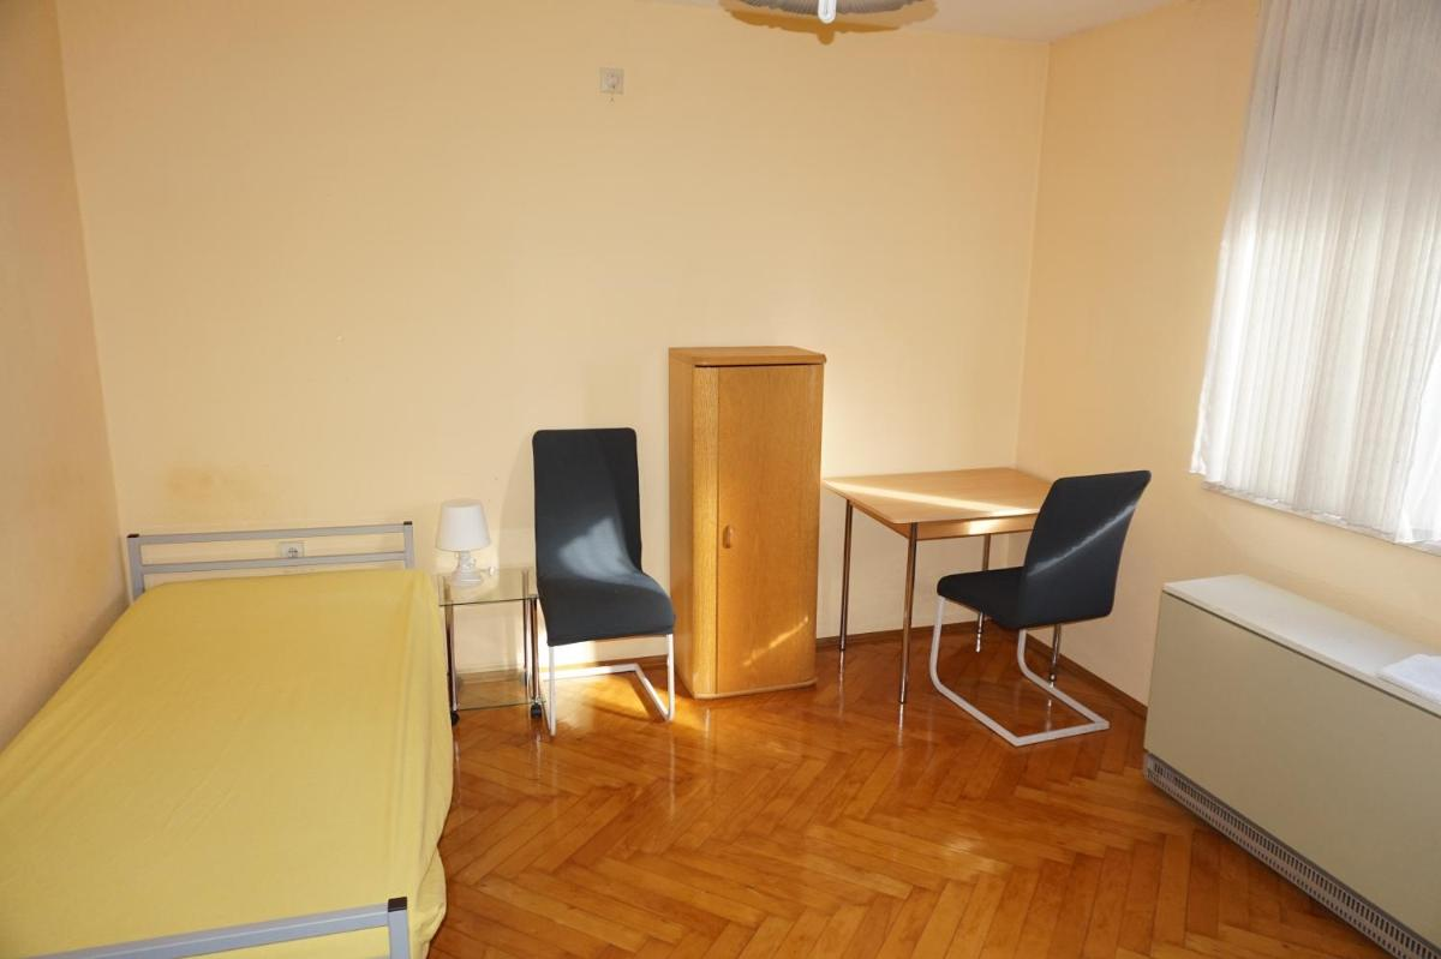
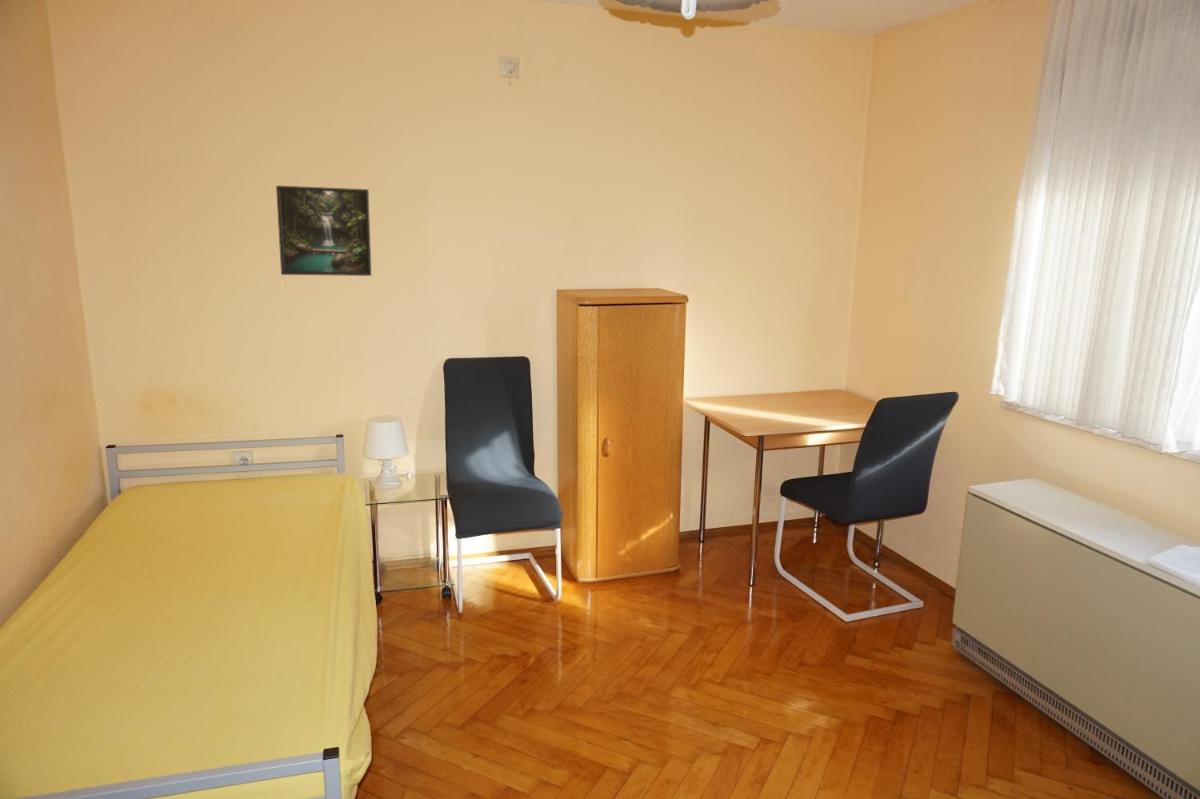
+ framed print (325, 231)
